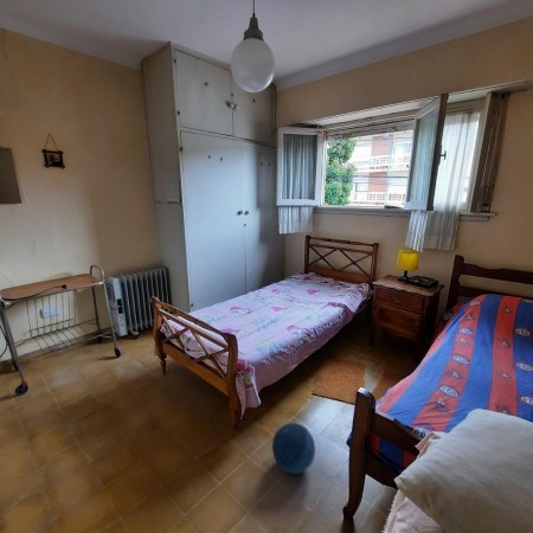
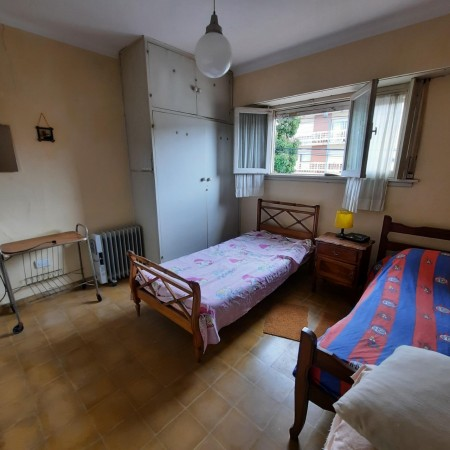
- ball (293, 447)
